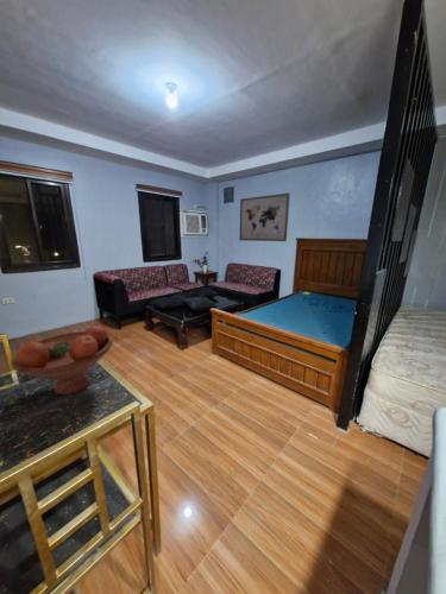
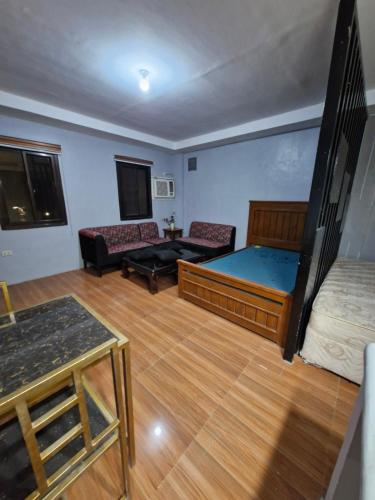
- wall art (262, 219)
- fruit bowl (68, 359)
